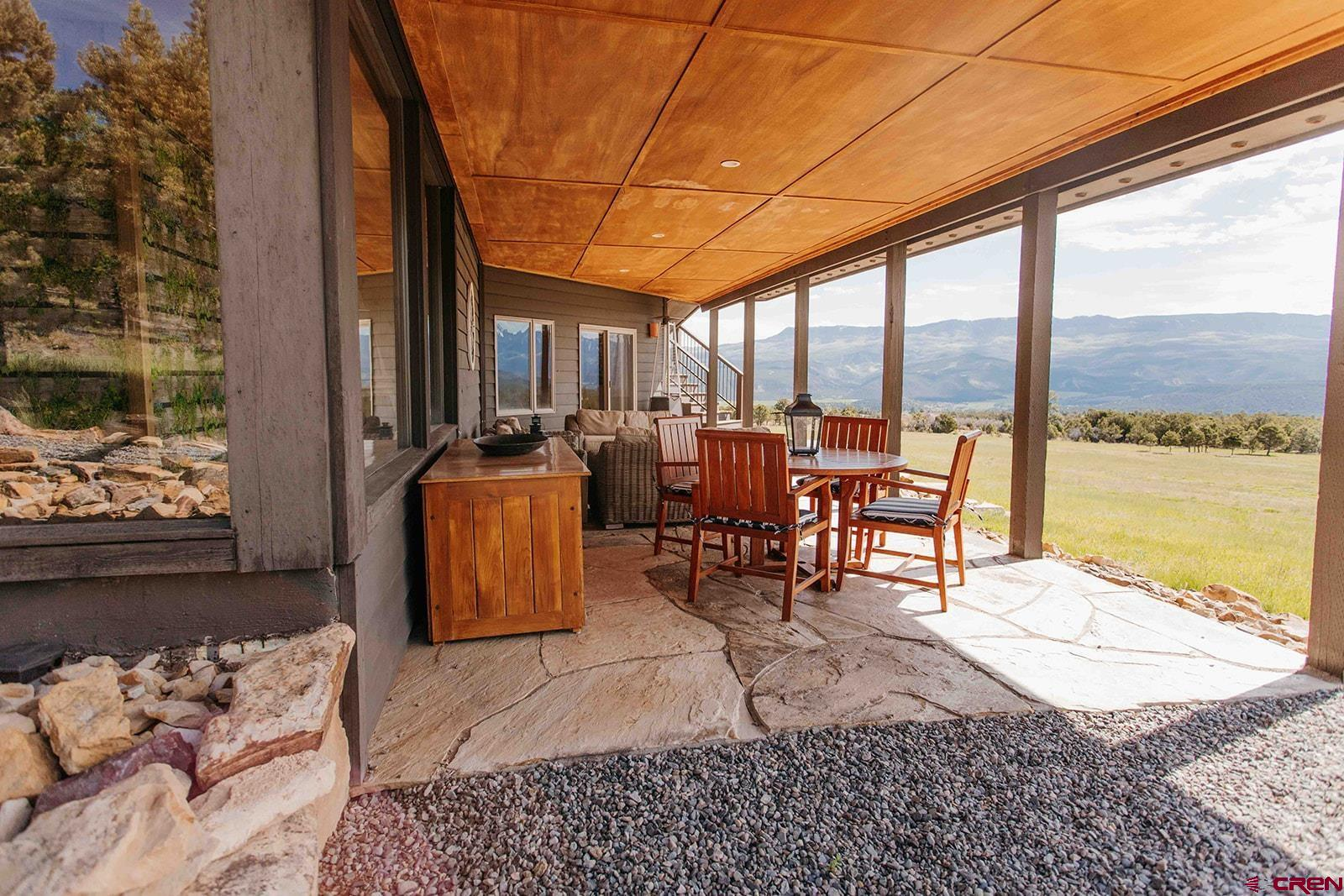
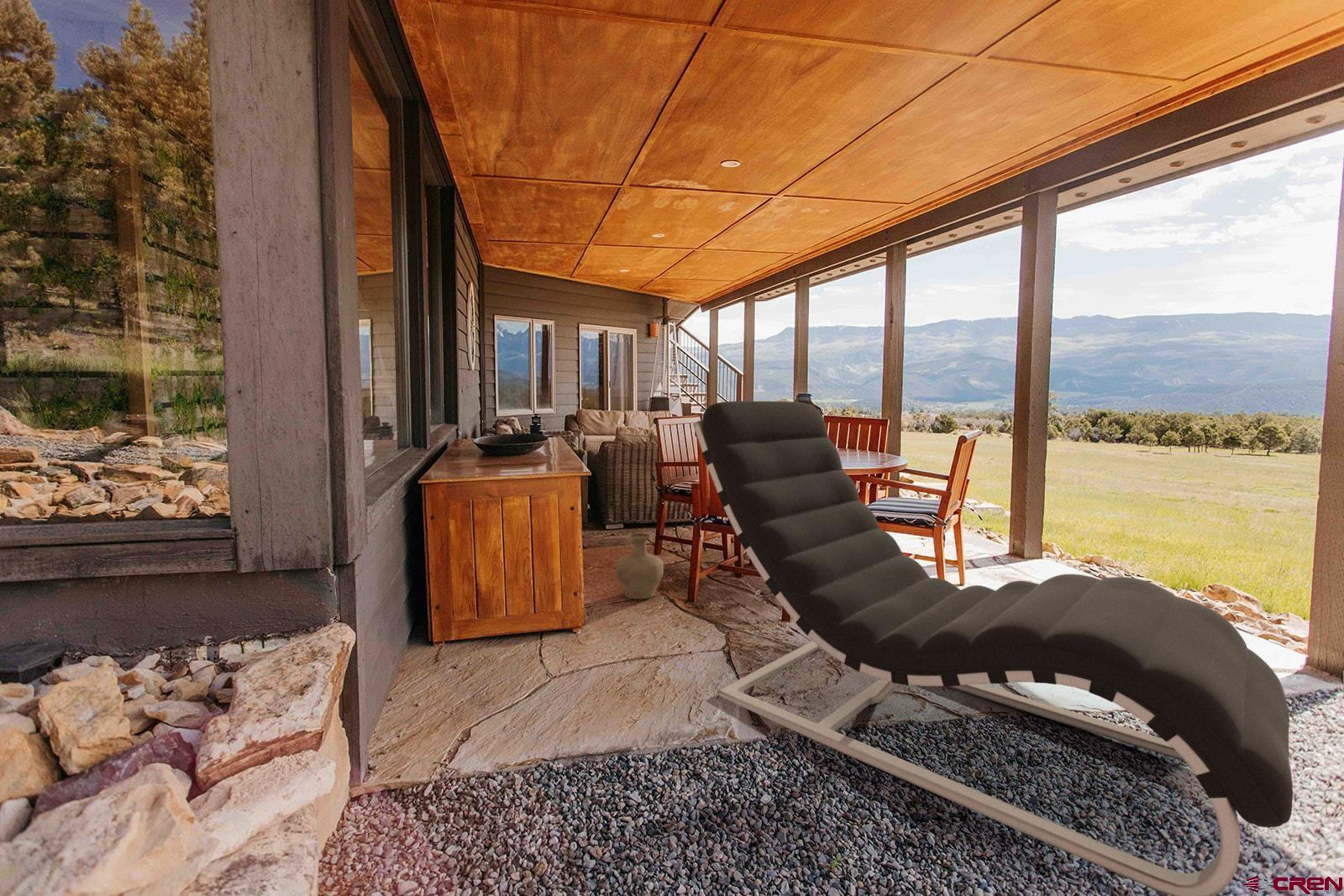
+ vase (639, 565)
+ lounge chair (943, 579)
